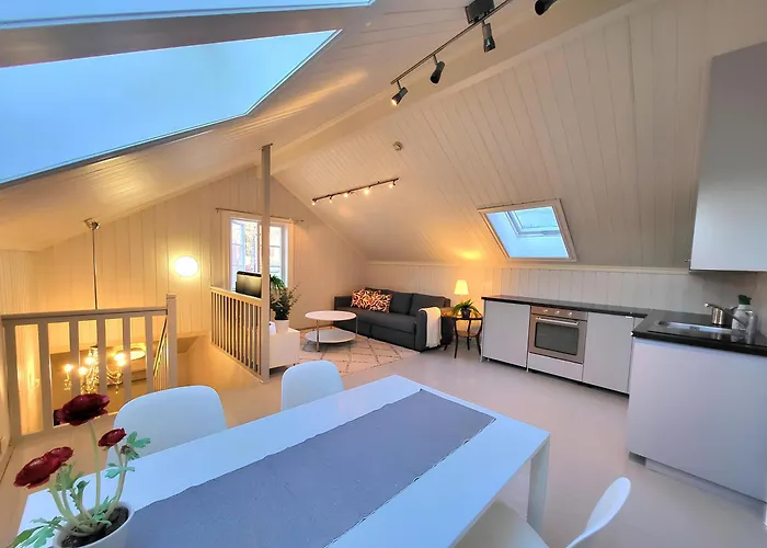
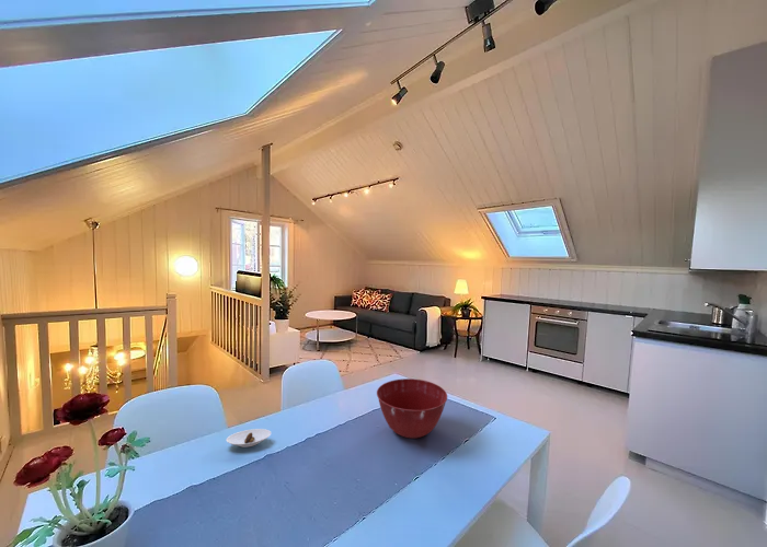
+ mixing bowl (411, 410)
+ saucer (249, 439)
